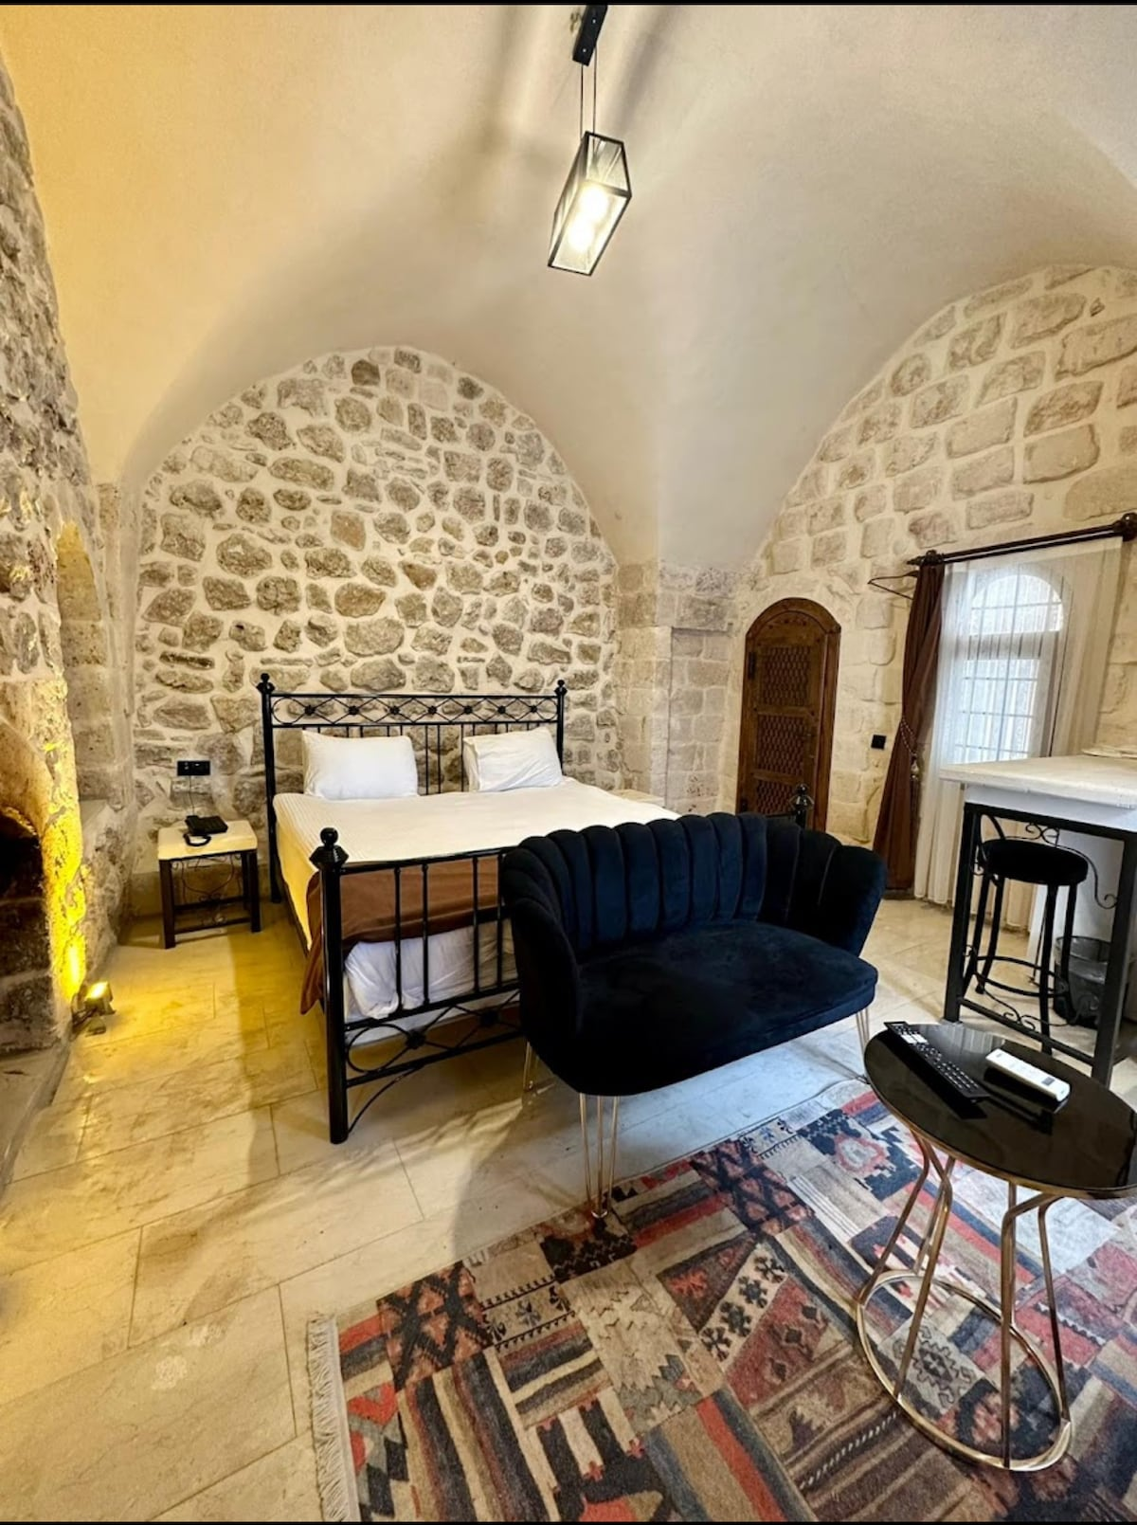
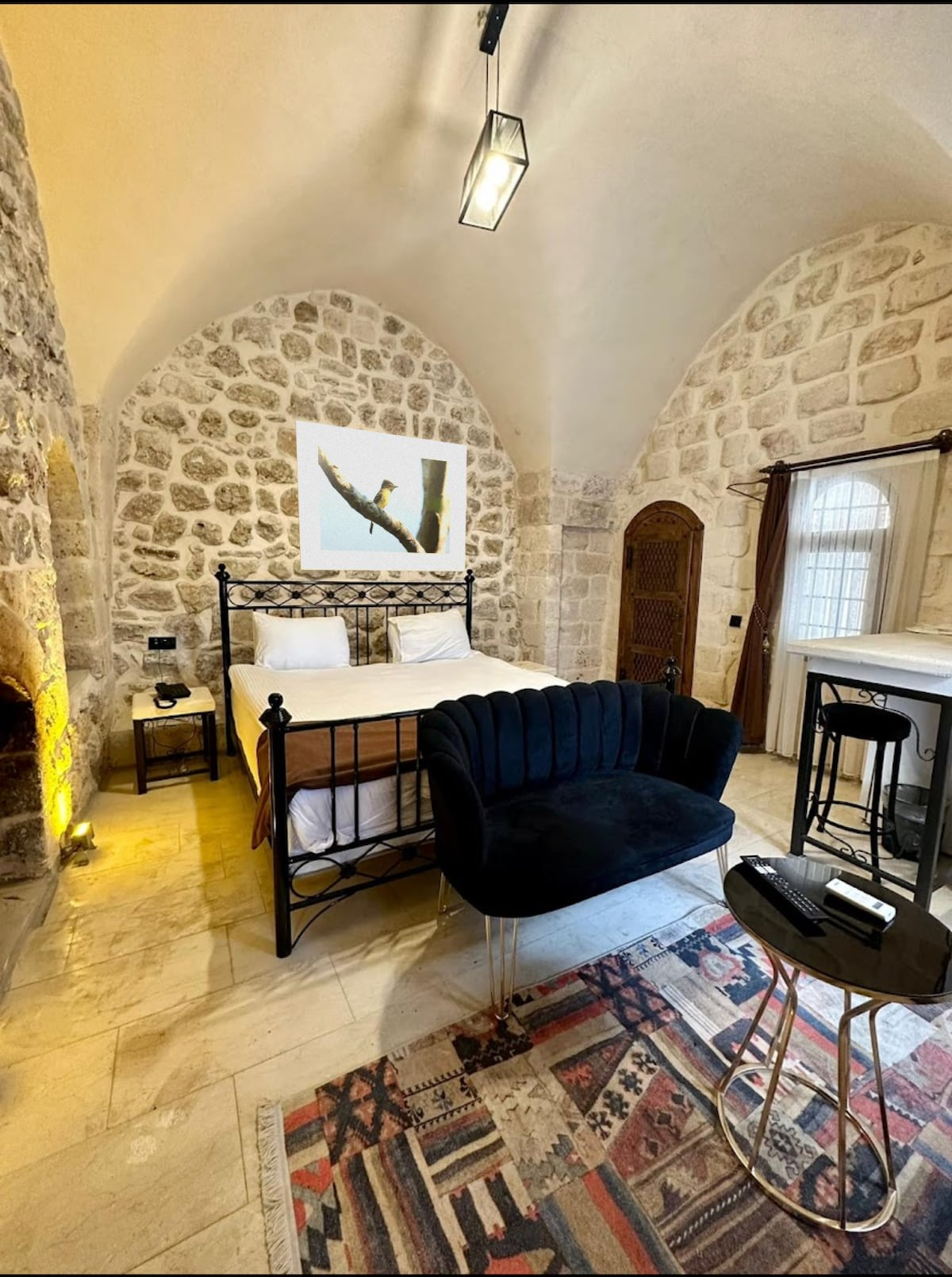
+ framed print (389, 503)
